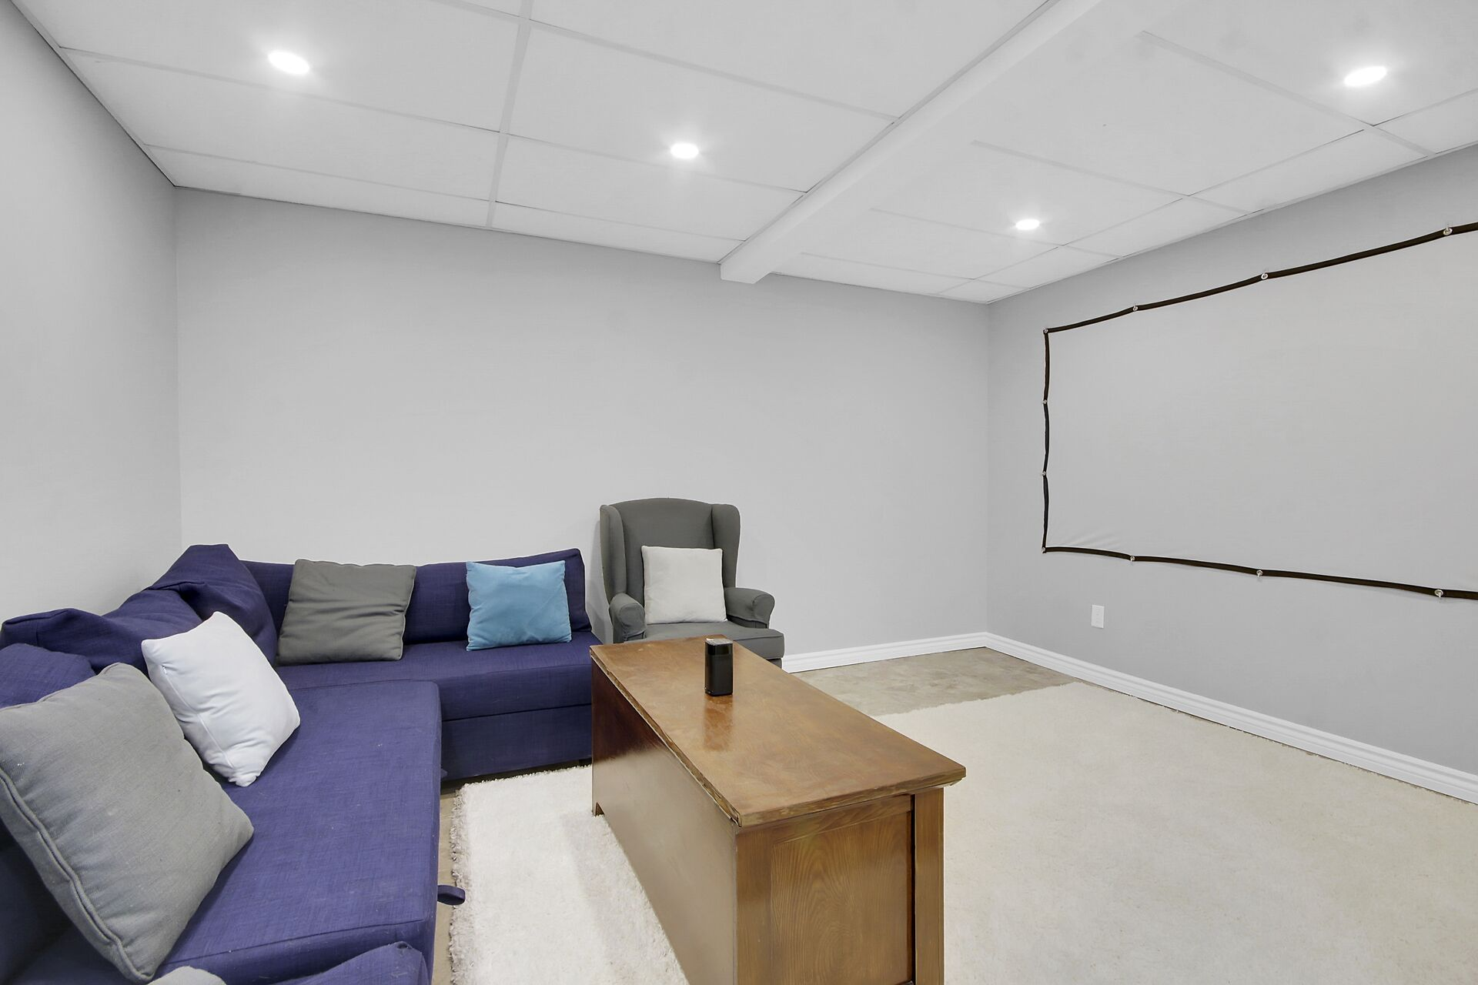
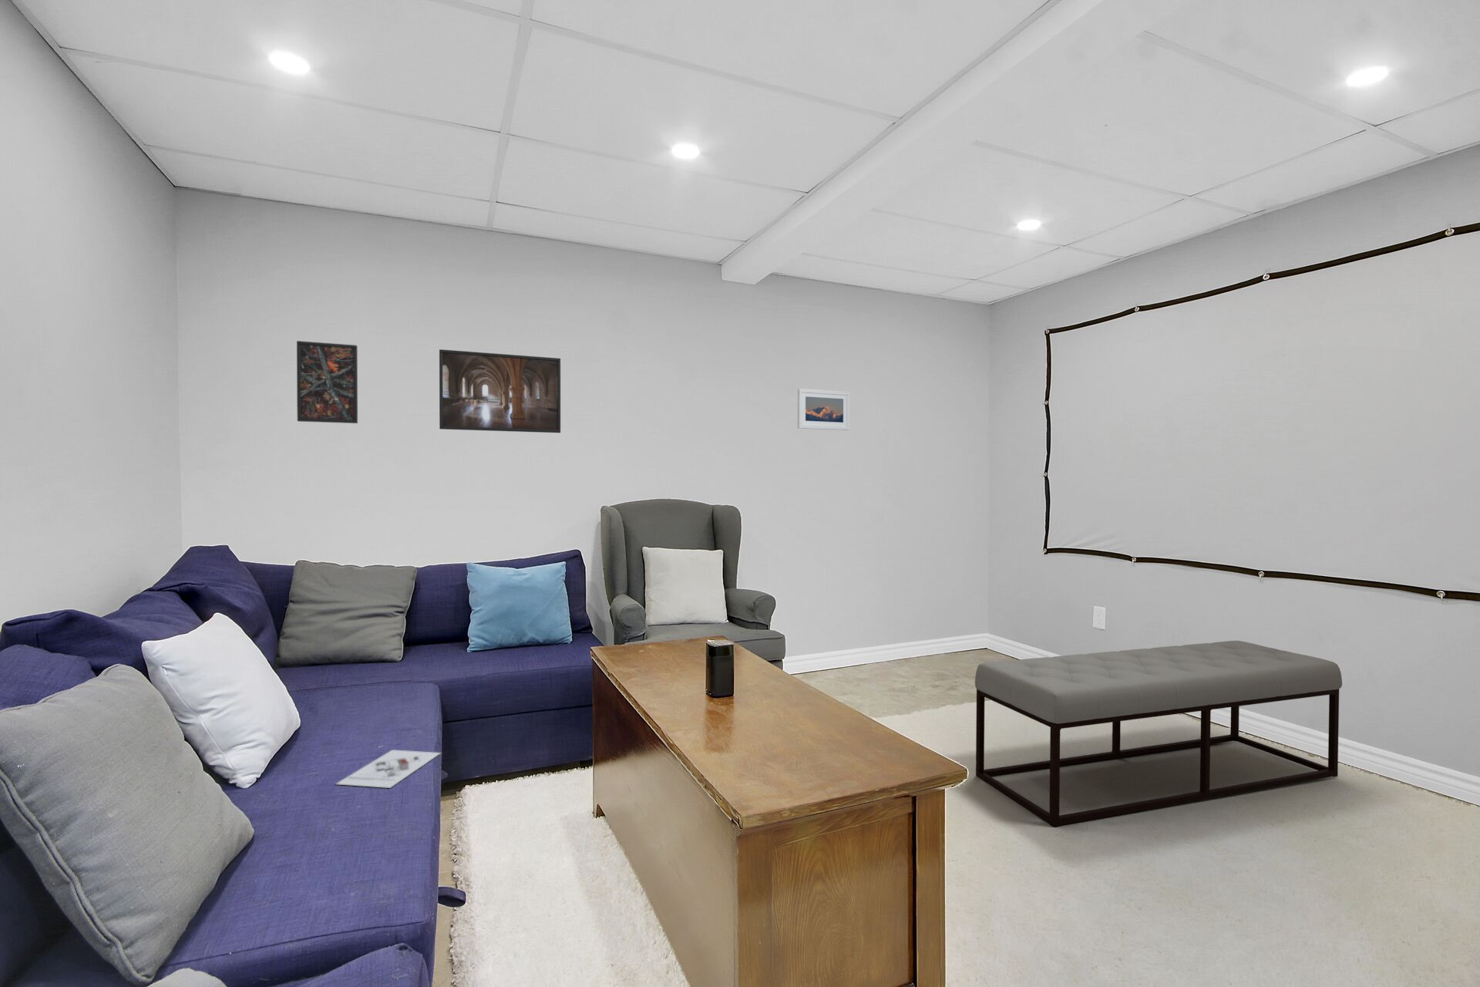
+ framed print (824, 410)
+ architectural model (391, 763)
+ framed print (502, 392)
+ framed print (328, 382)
+ bench (1157, 716)
